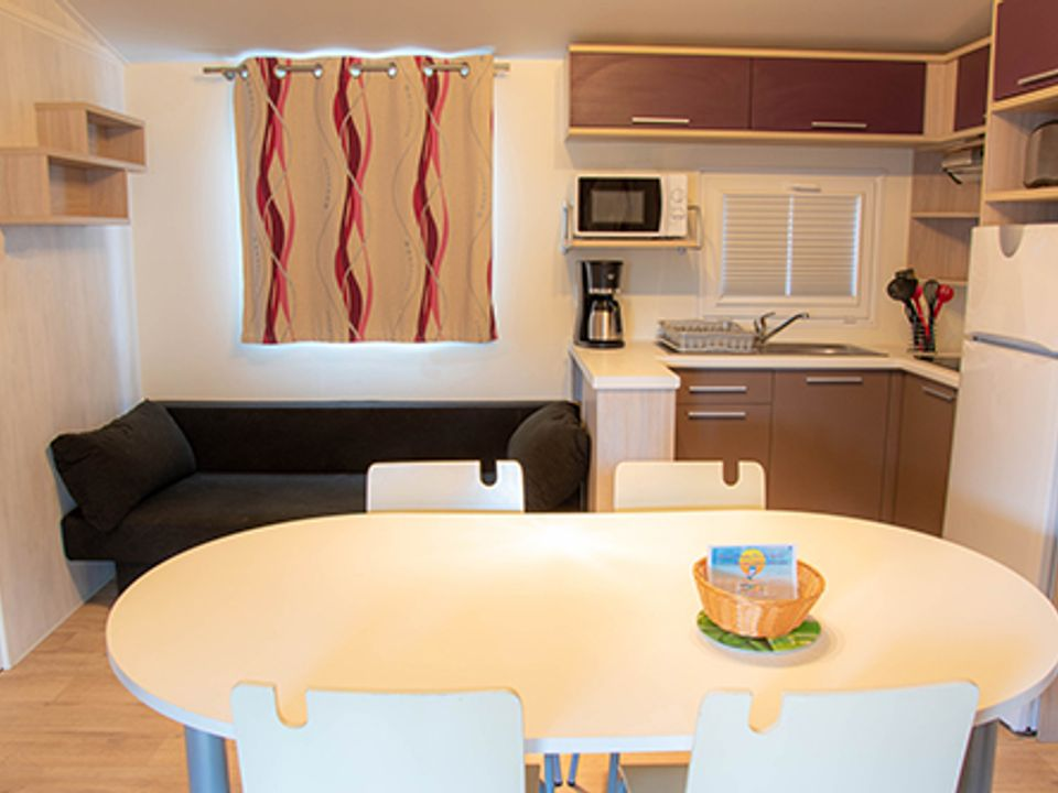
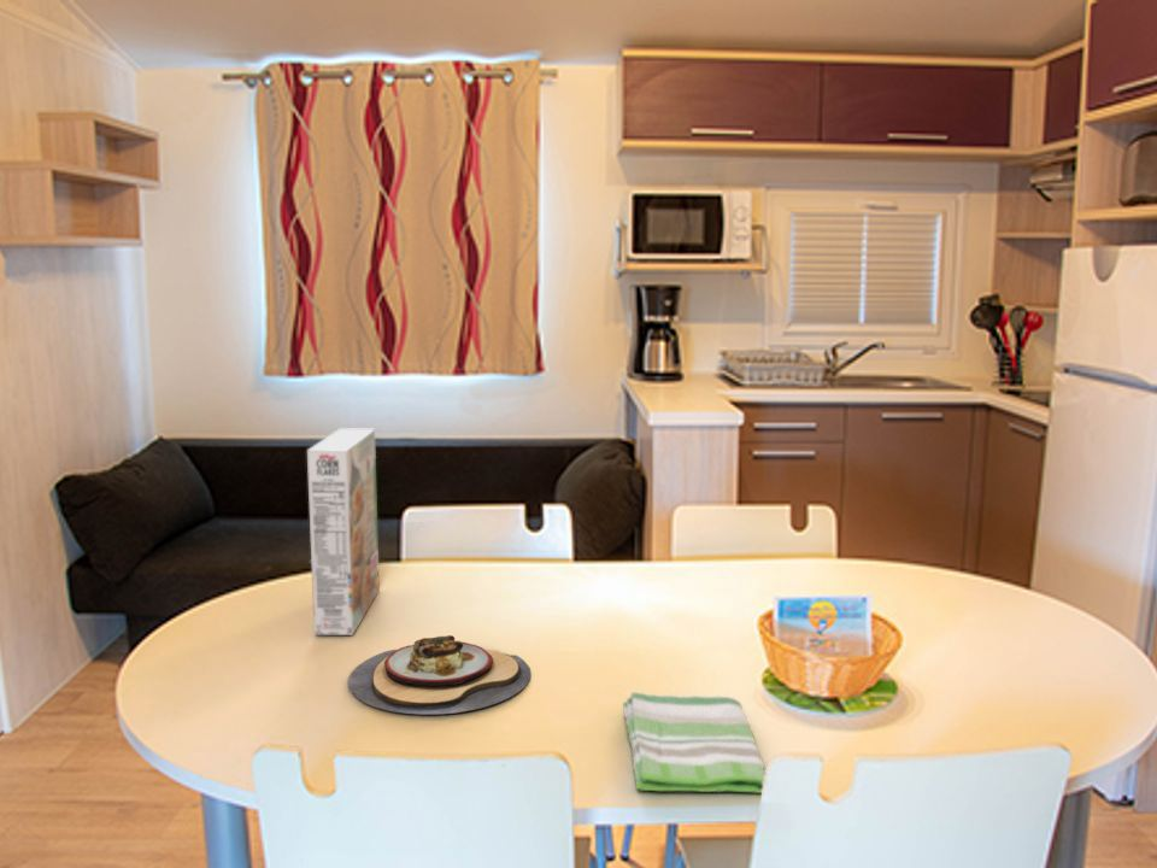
+ plate (440, 656)
+ dish towel (692, 738)
+ cereal box (346, 526)
